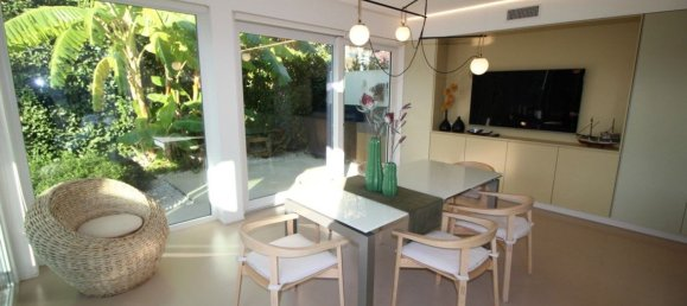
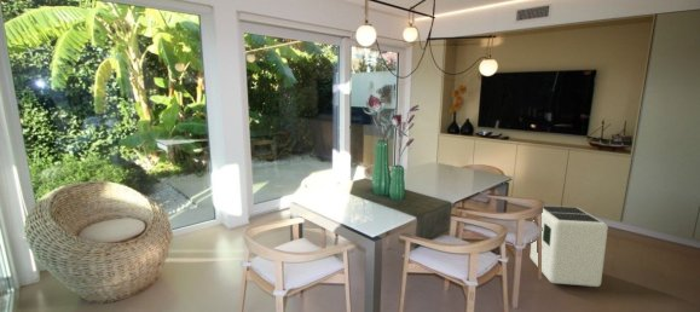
+ air purifier (563, 243)
